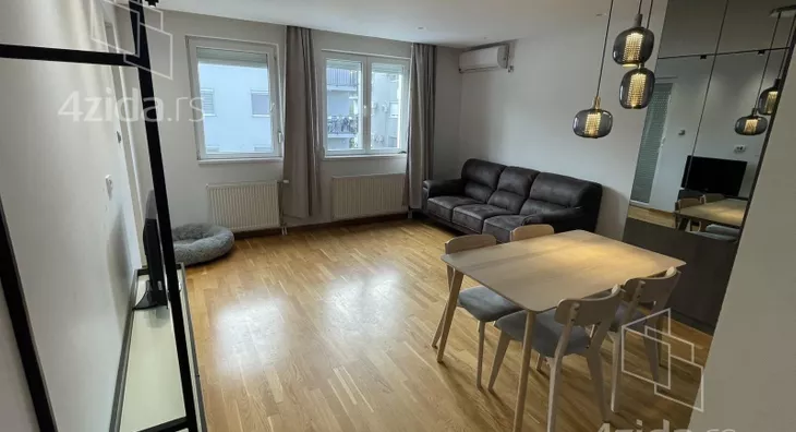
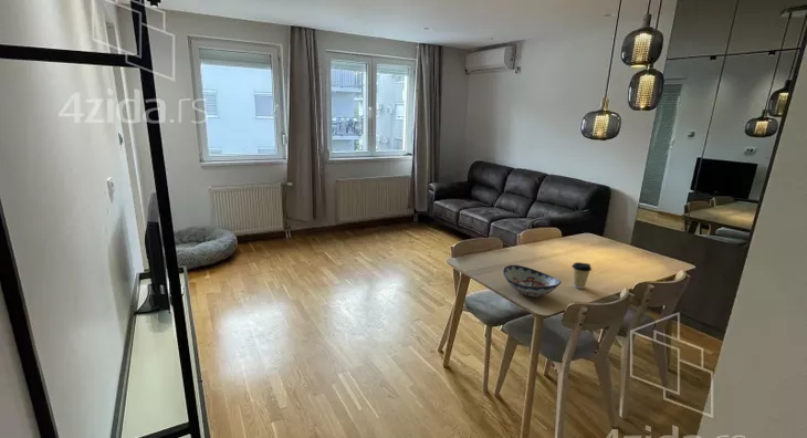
+ decorative bowl (530, 283)
+ coffee cup (580, 274)
